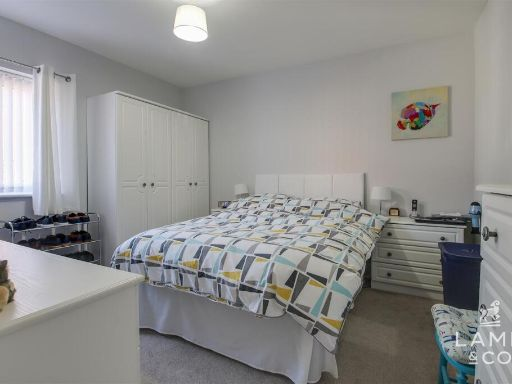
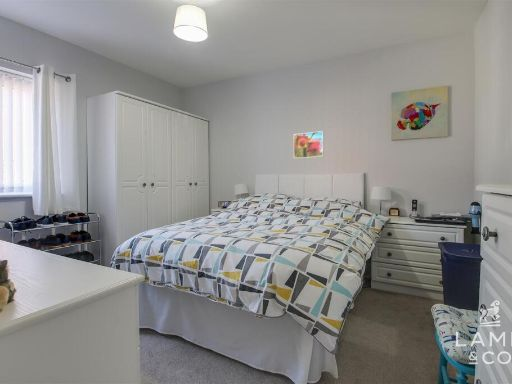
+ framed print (308, 145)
